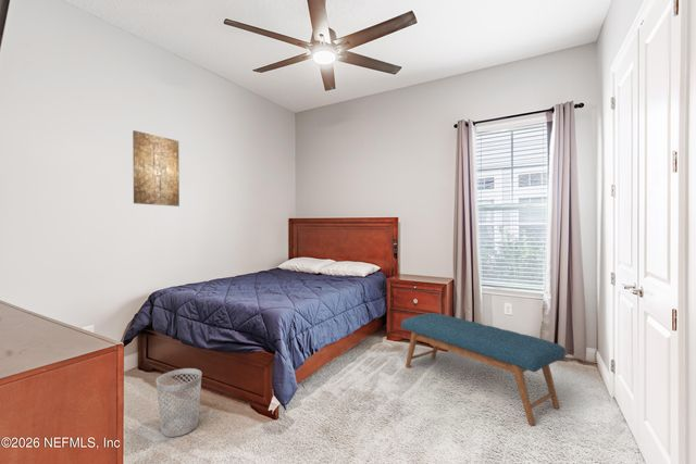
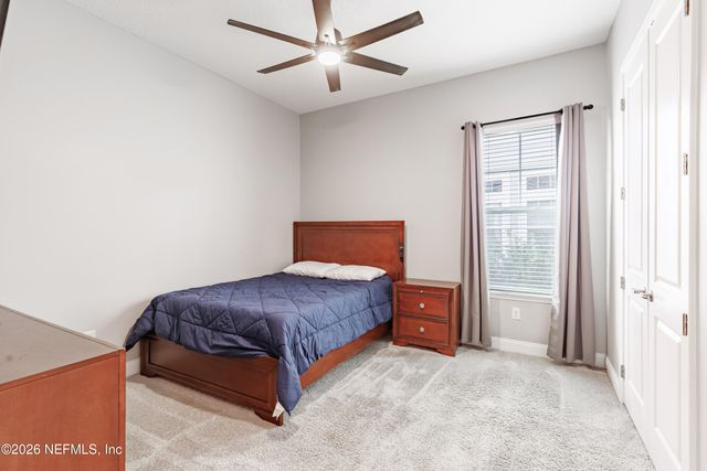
- bench (472, 355)
- wastebasket (179, 402)
- wall art (157, 170)
